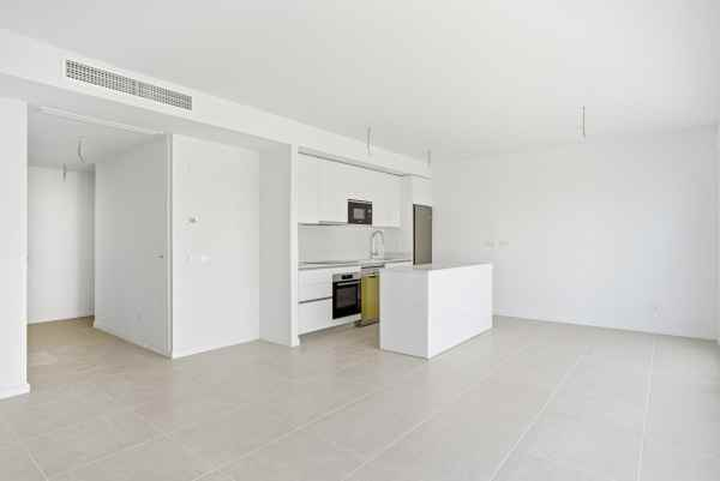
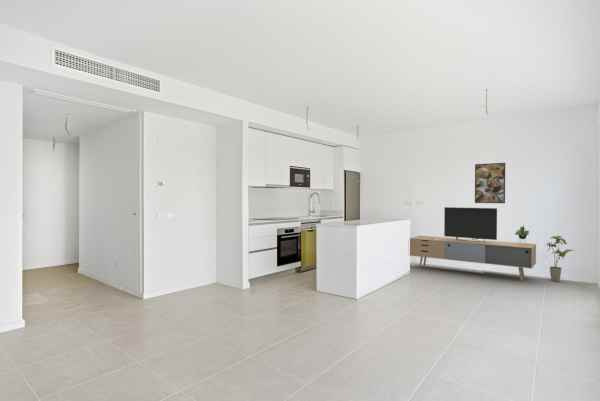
+ house plant (559, 258)
+ media console (468, 240)
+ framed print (489, 183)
